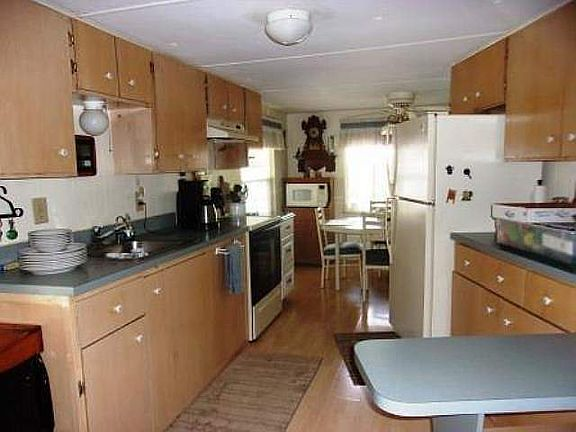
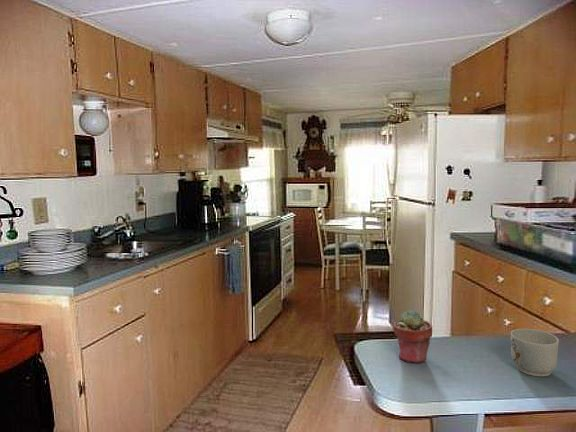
+ potted succulent (412, 334)
+ mug (529, 350)
